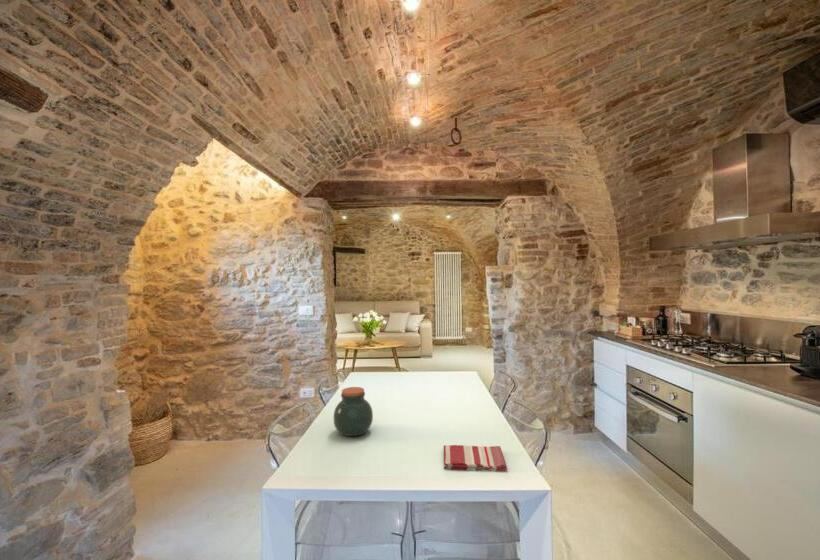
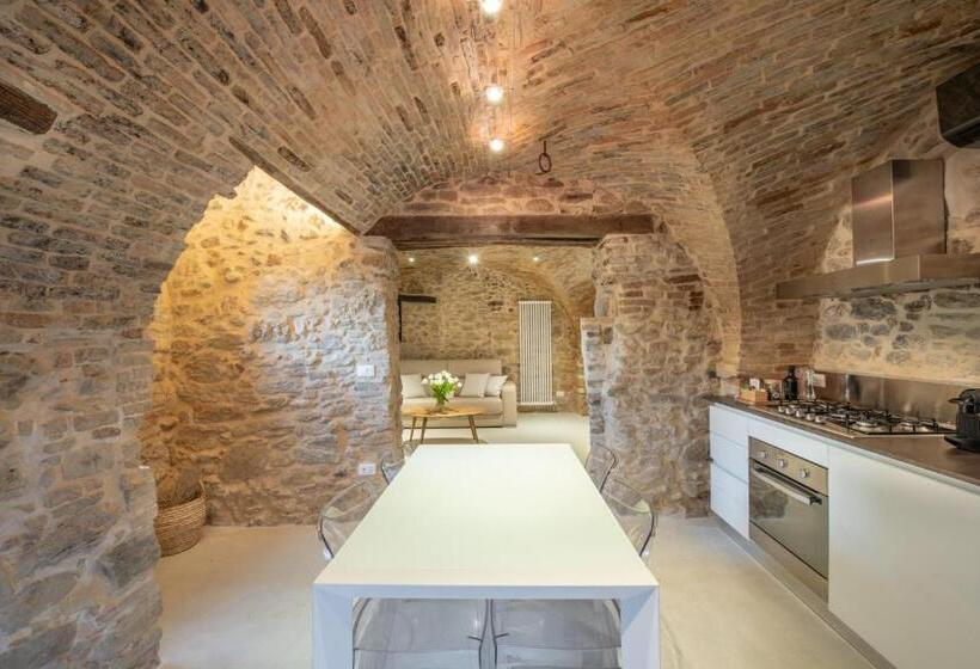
- dish towel (473, 456)
- jar (353, 411)
